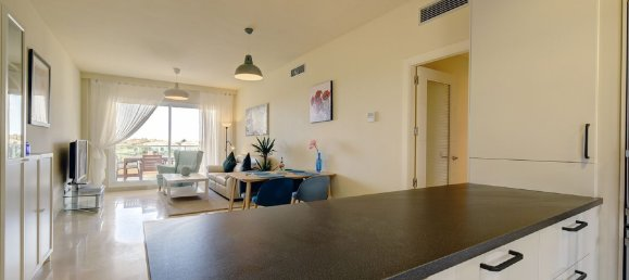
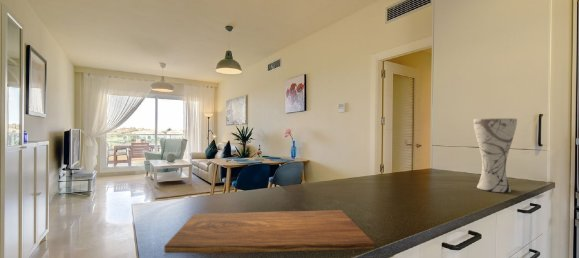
+ vase (493, 154)
+ cutting board (270, 228)
